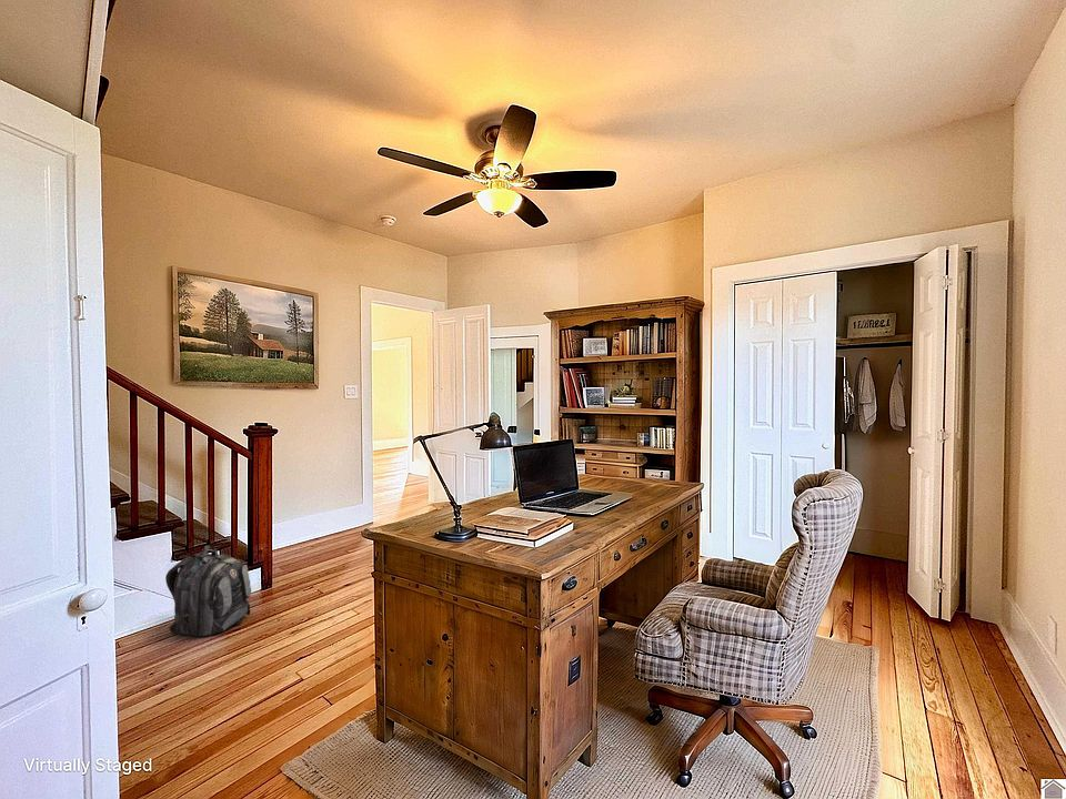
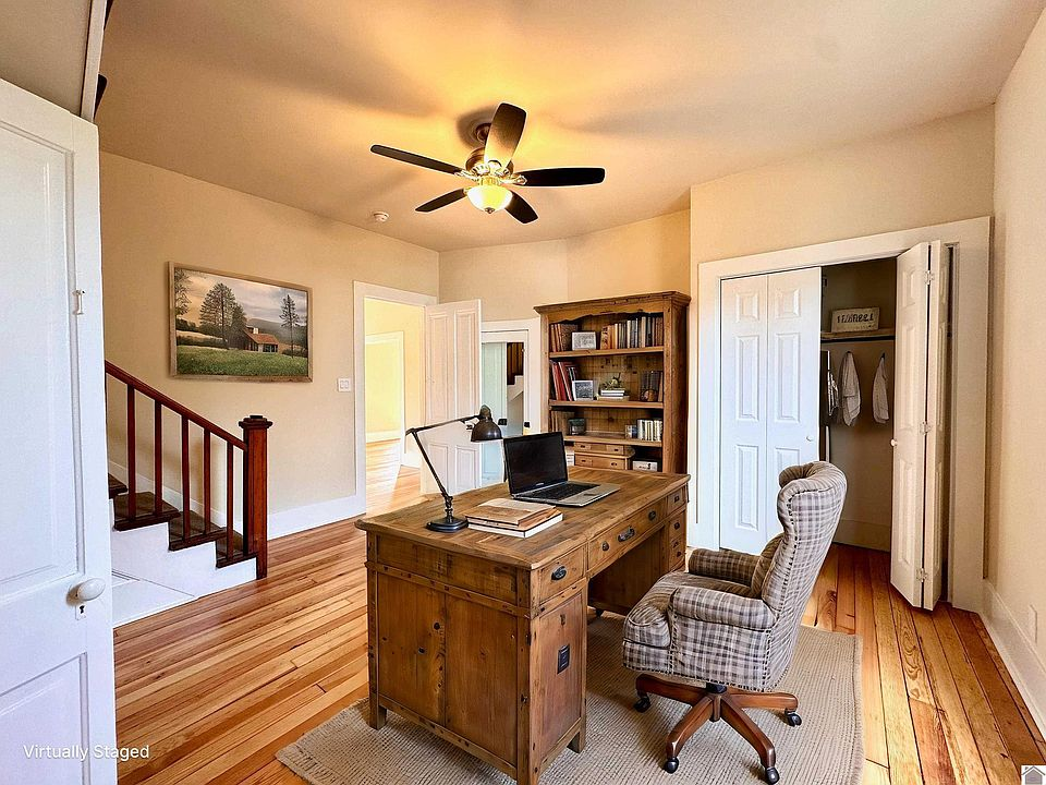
- backpack (209, 585)
